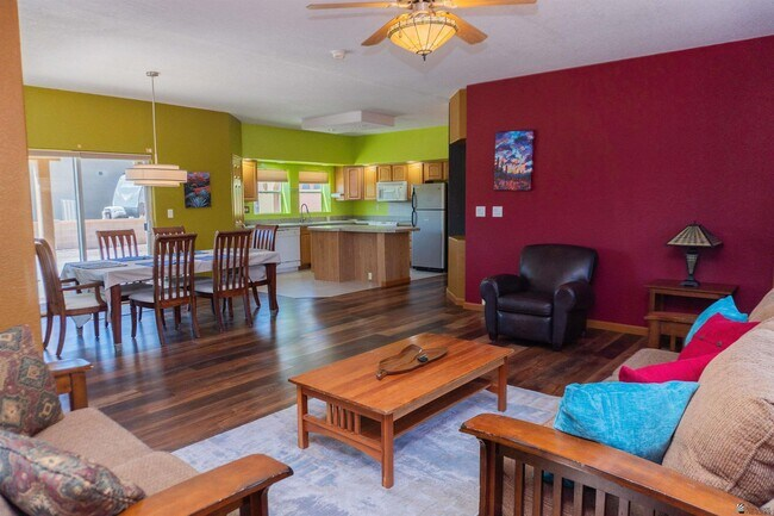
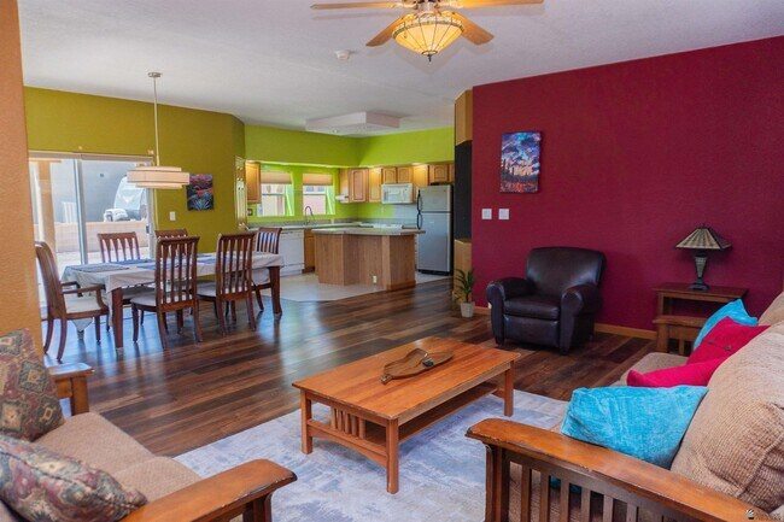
+ indoor plant (466, 289)
